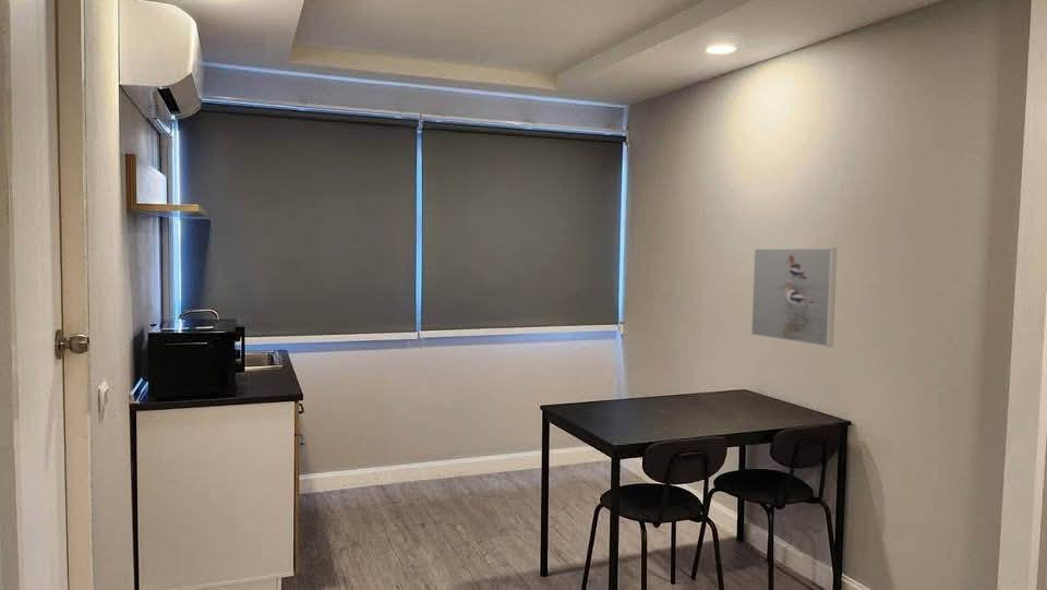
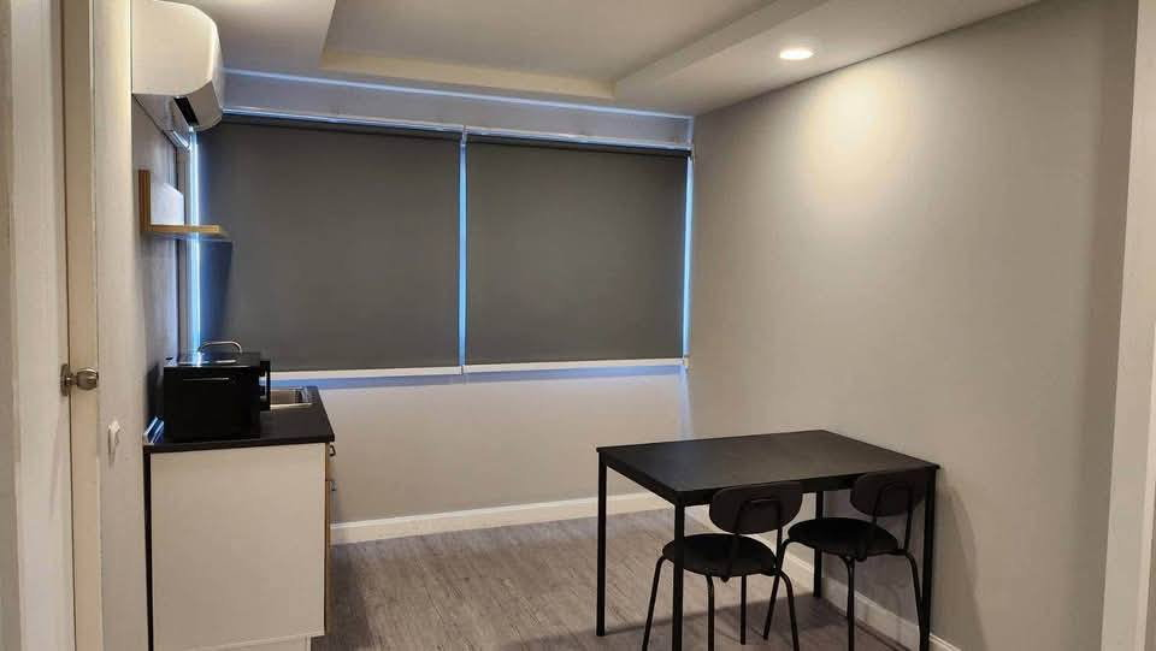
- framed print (791, 294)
